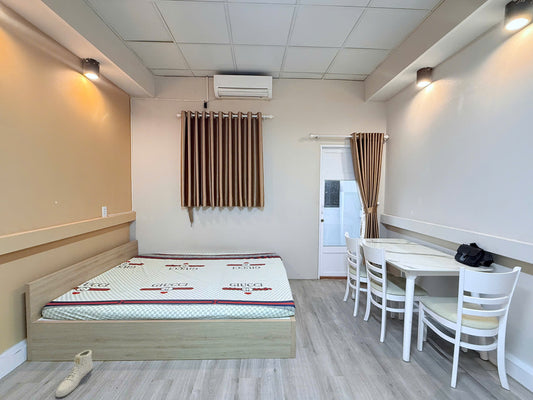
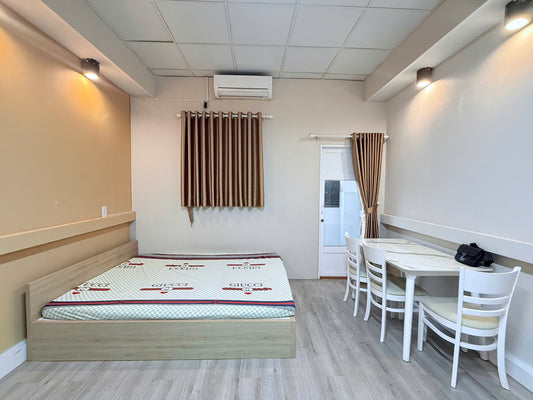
- sneaker (74, 369)
